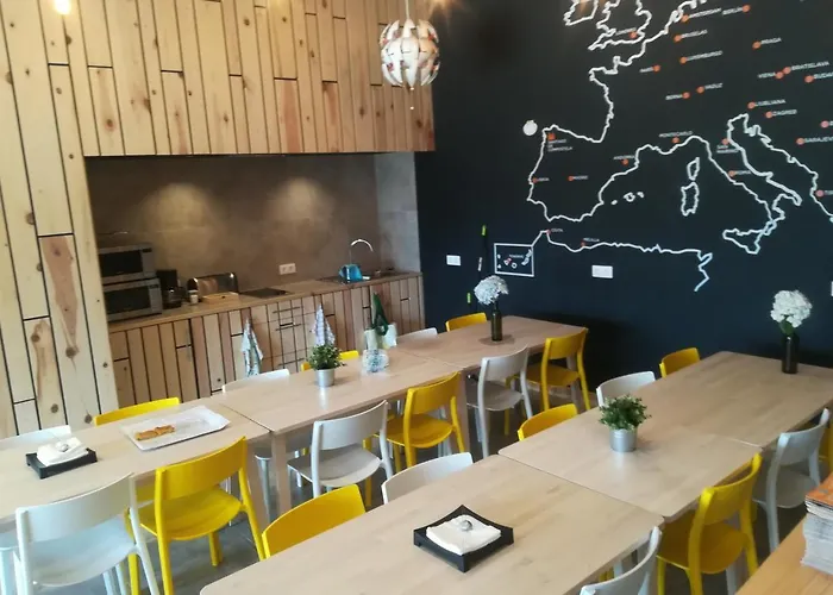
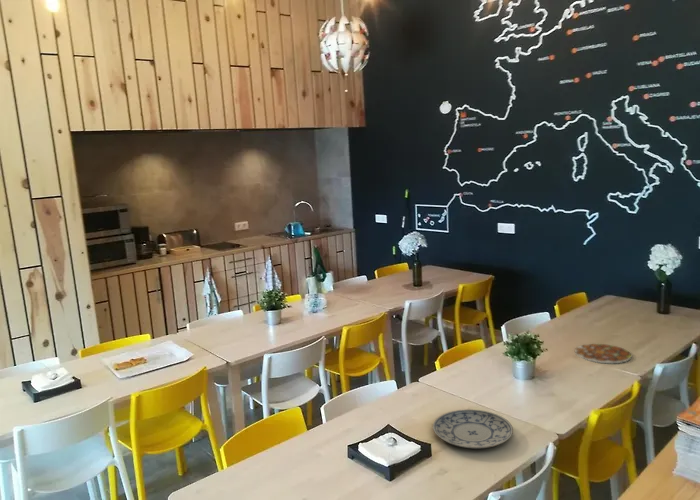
+ plate (472, 430)
+ plate (602, 353)
